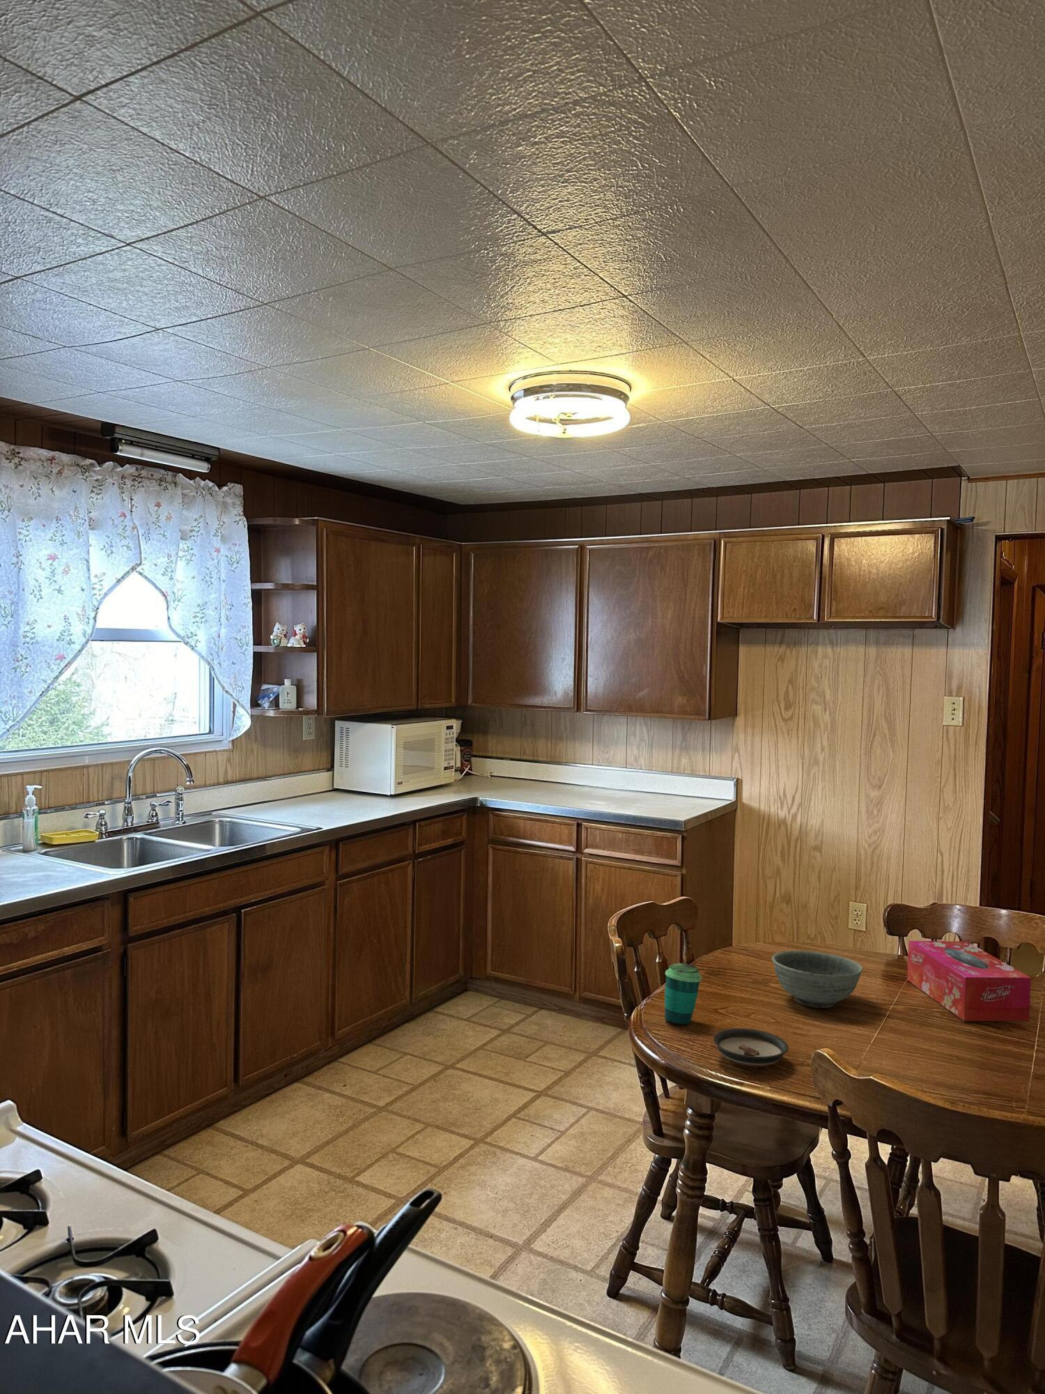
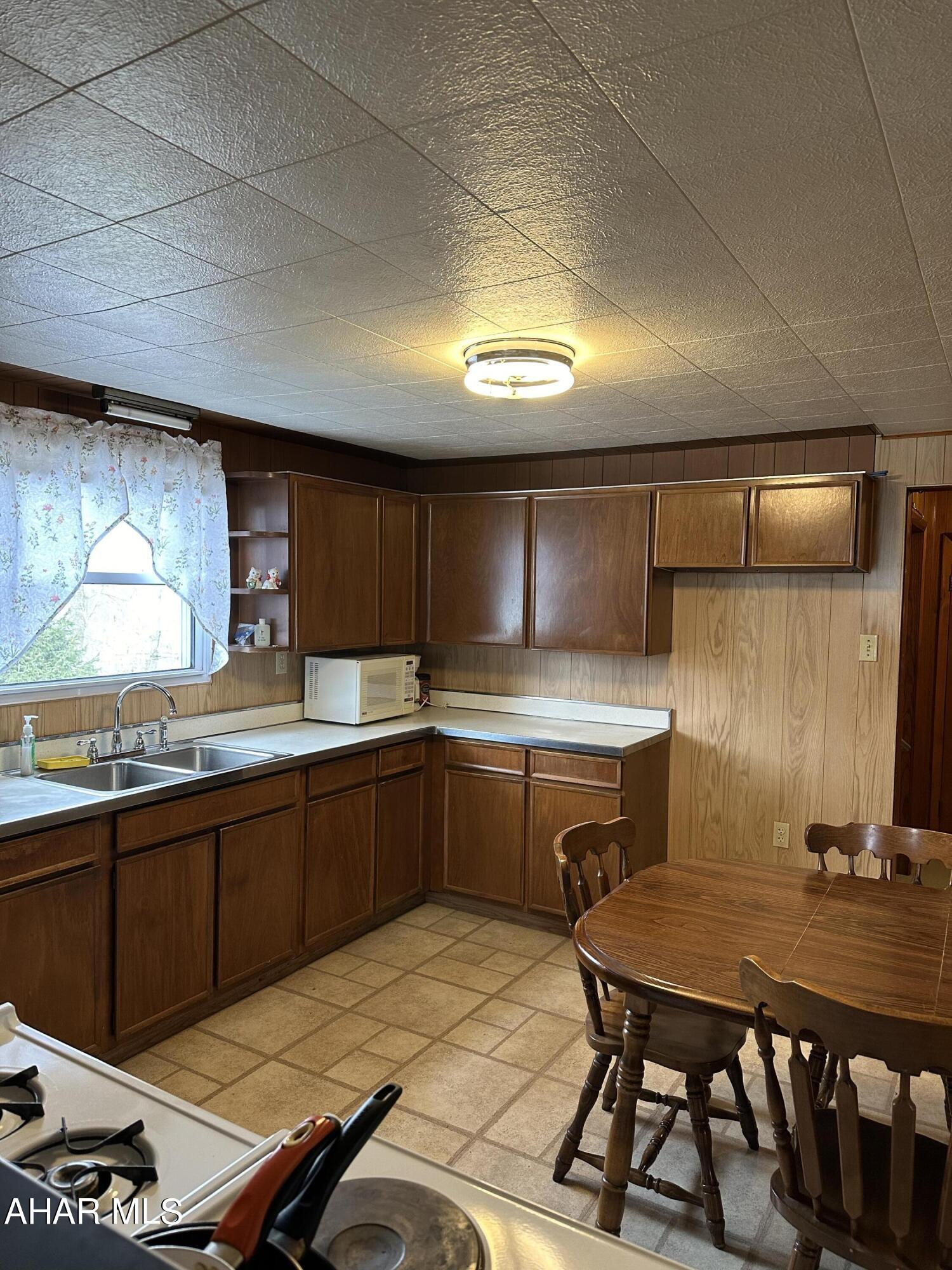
- saucer (751, 1050)
- cup (682, 994)
- bowl (816, 981)
- tissue box (965, 979)
